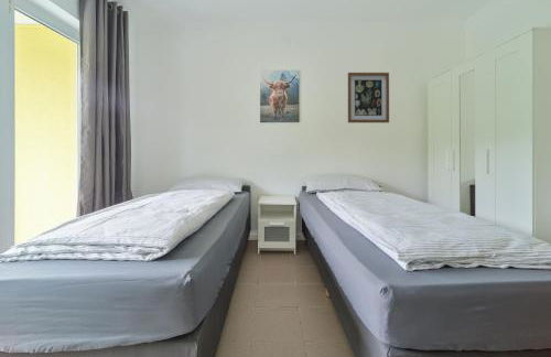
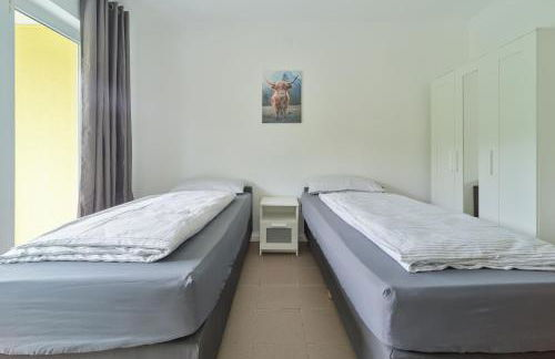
- wall art (368, 97)
